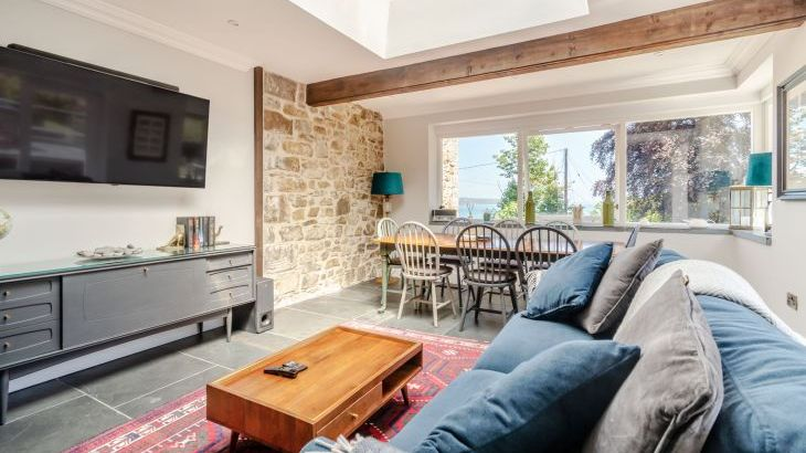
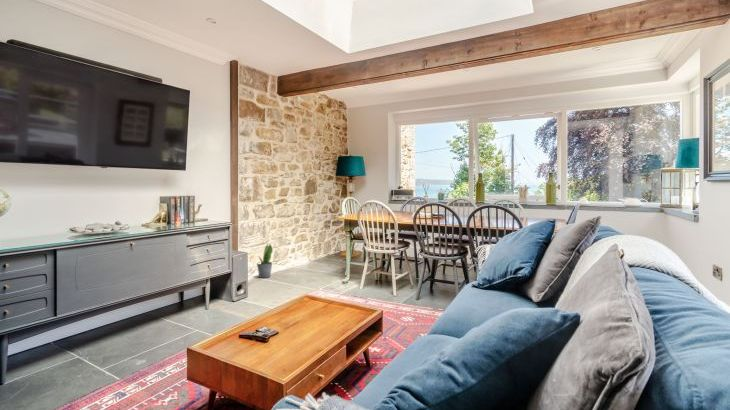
+ potted plant (264, 260)
